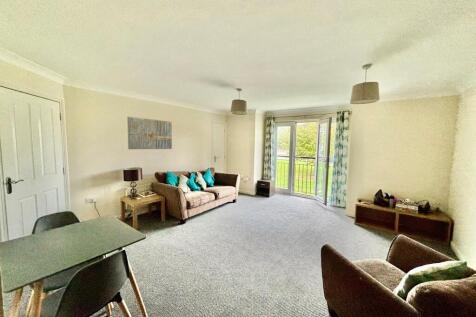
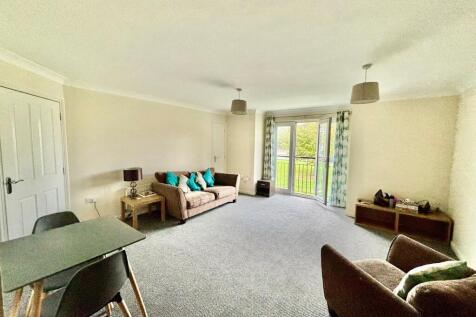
- wall art (151, 134)
